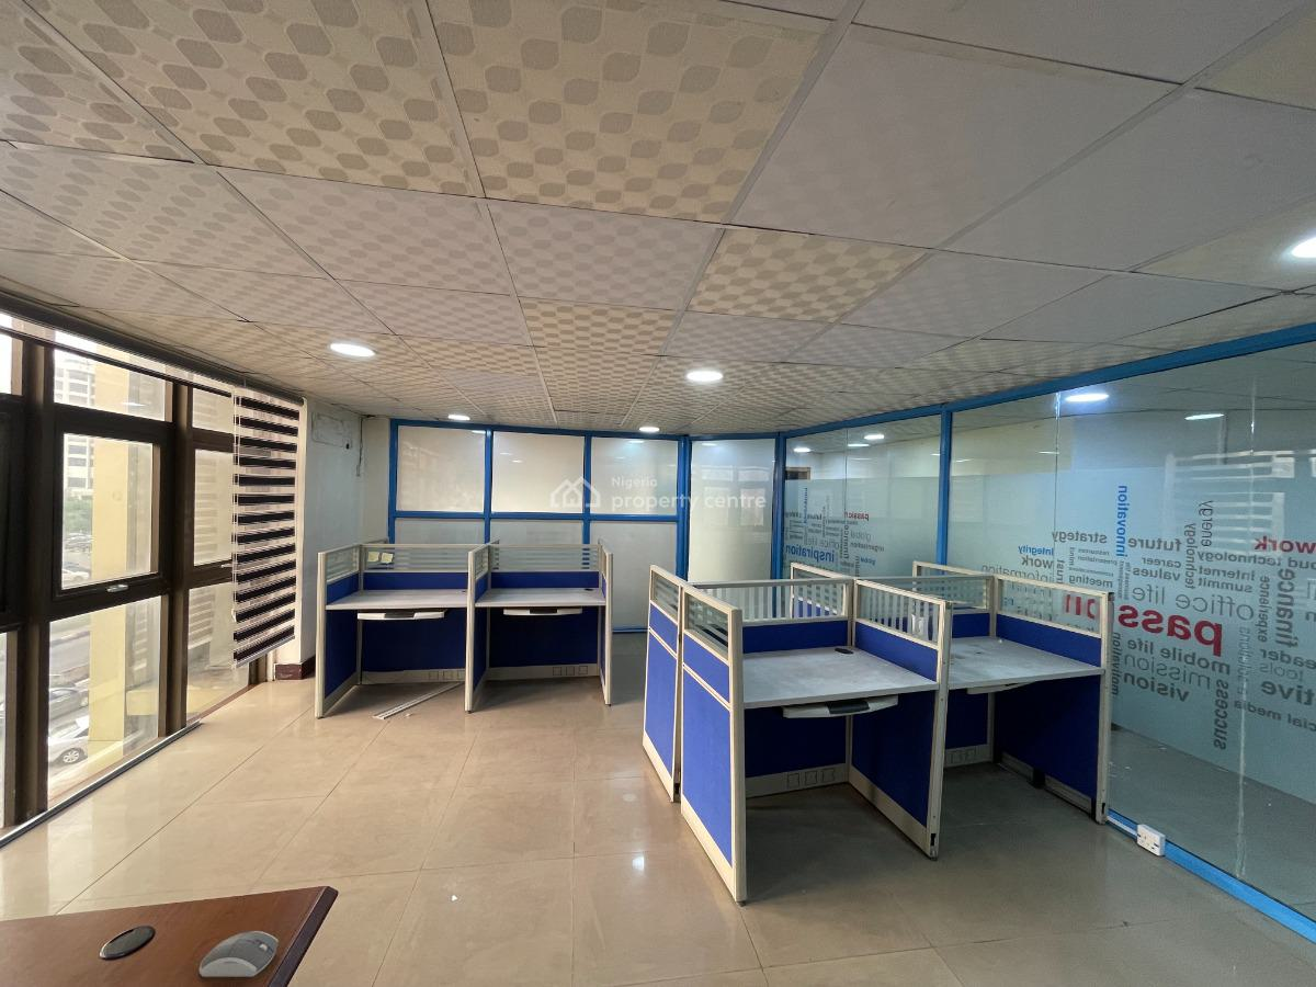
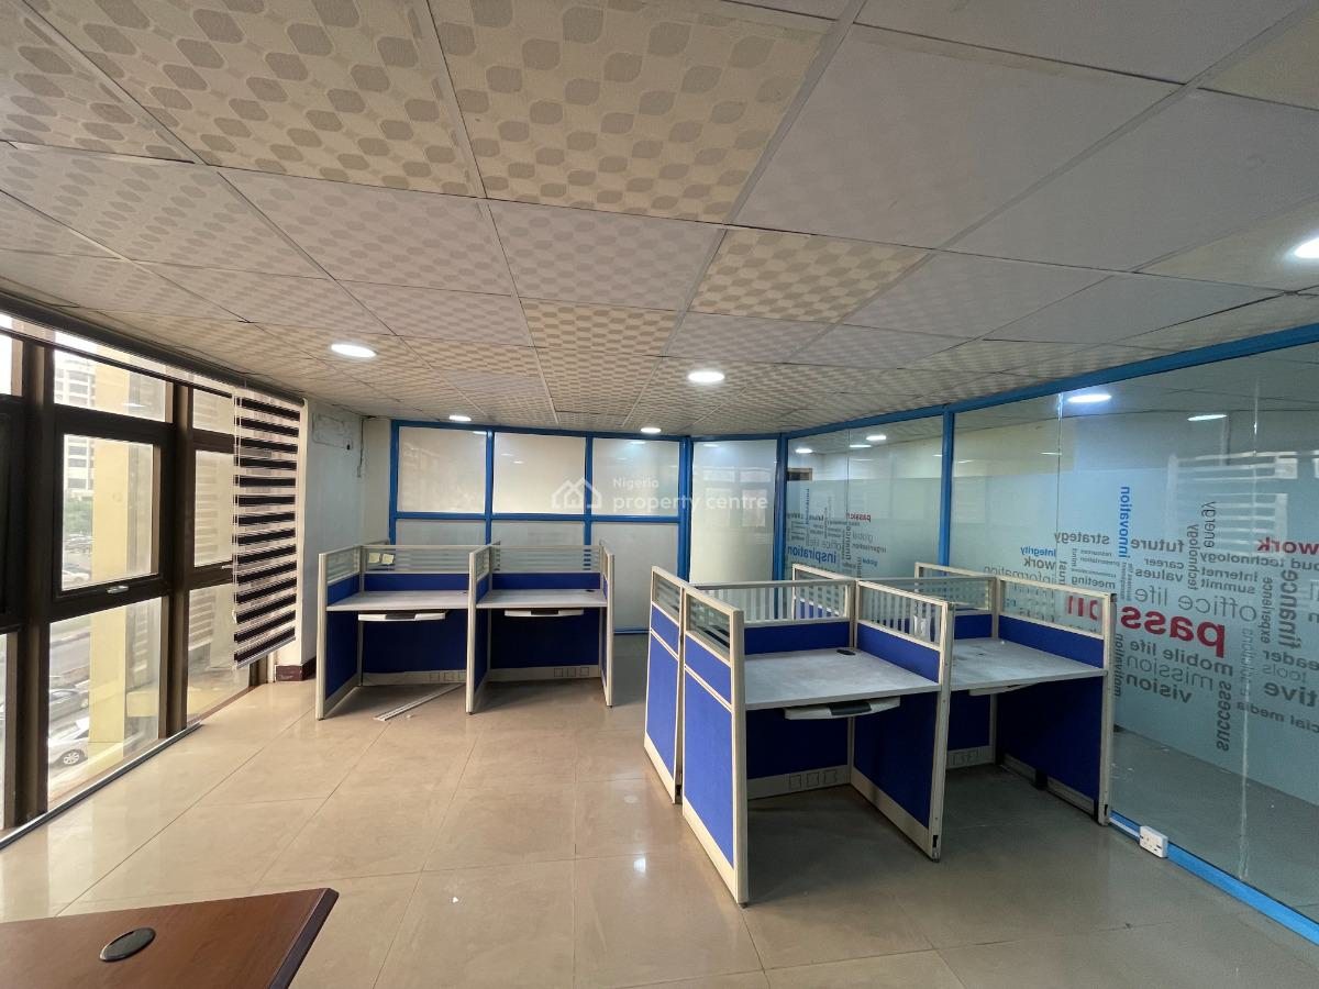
- computer mouse (238, 950)
